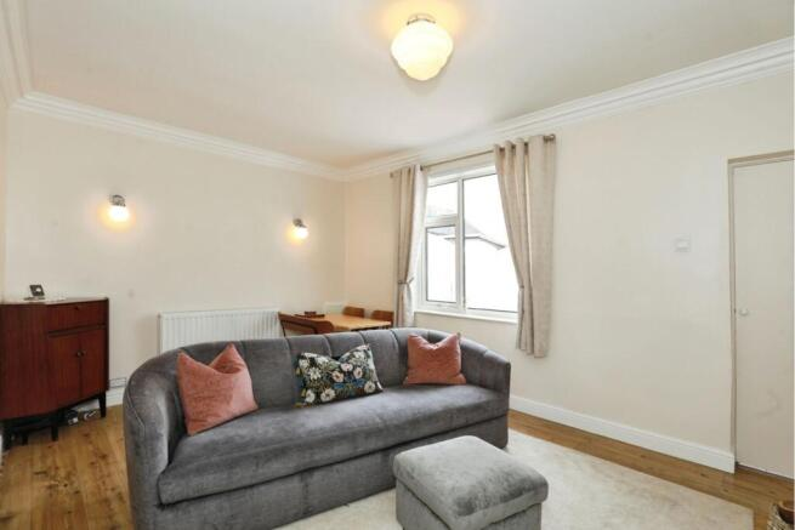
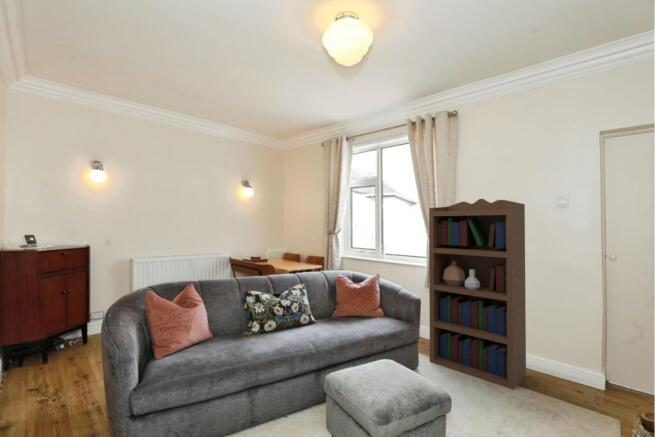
+ bookcase (475, 282)
